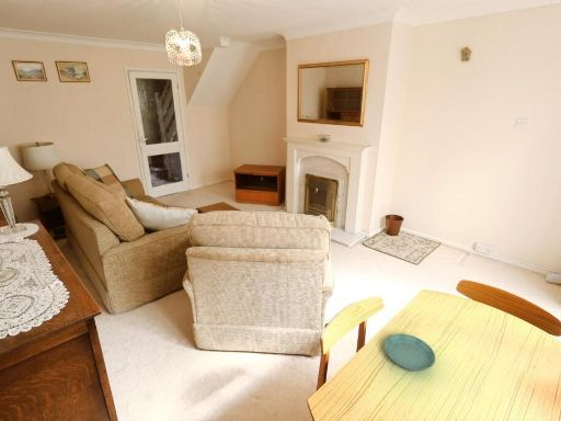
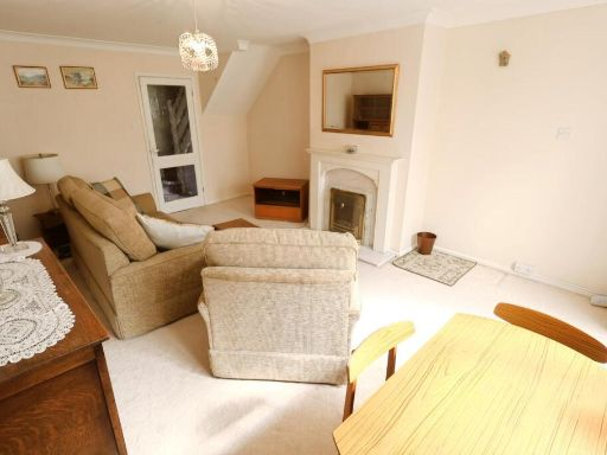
- saucer (409, 353)
